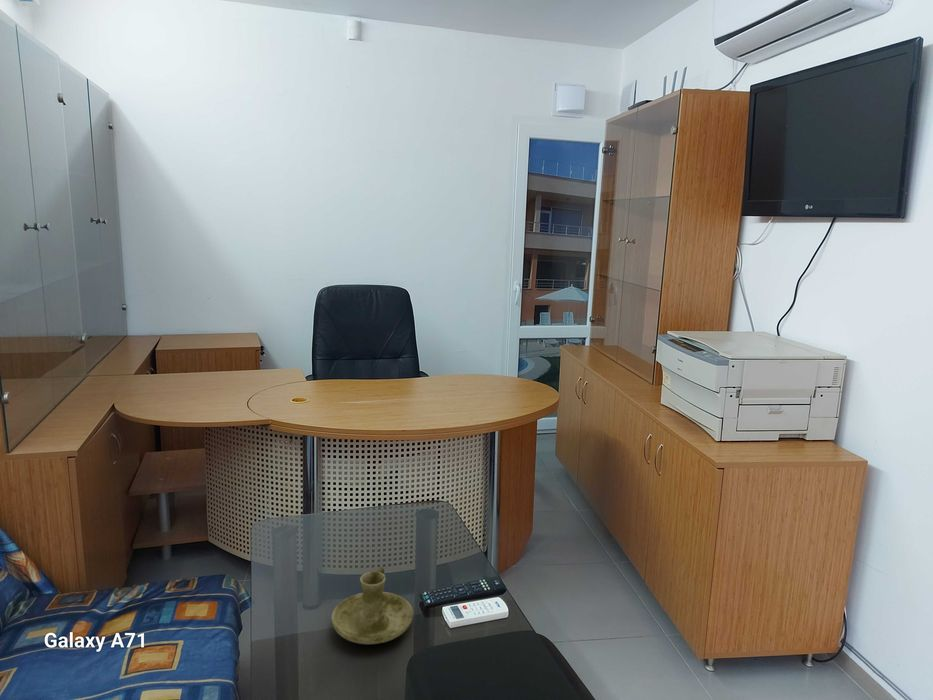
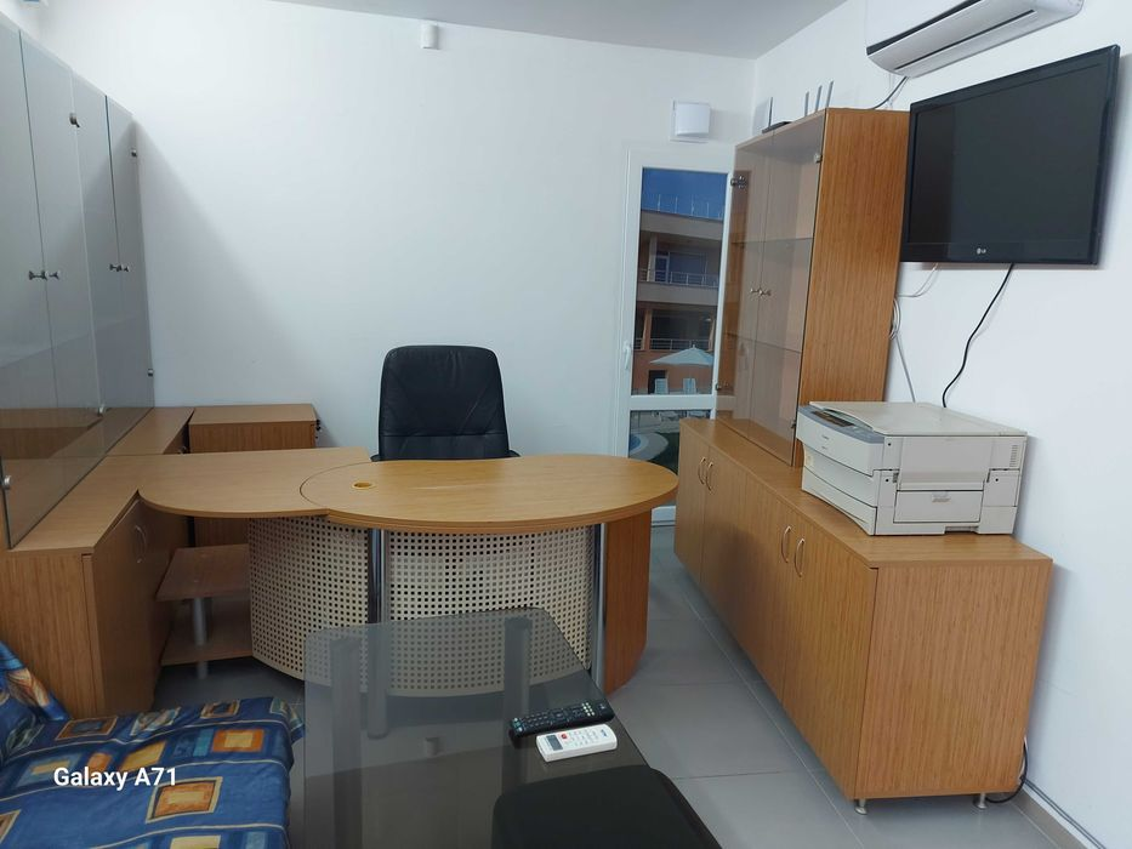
- candle holder (374, 597)
